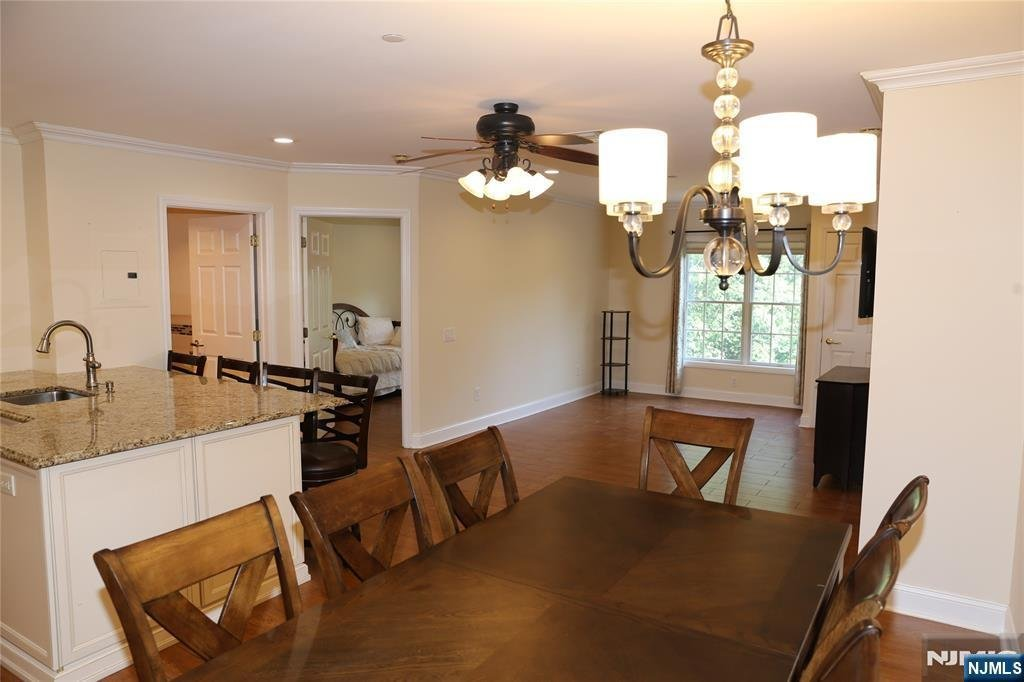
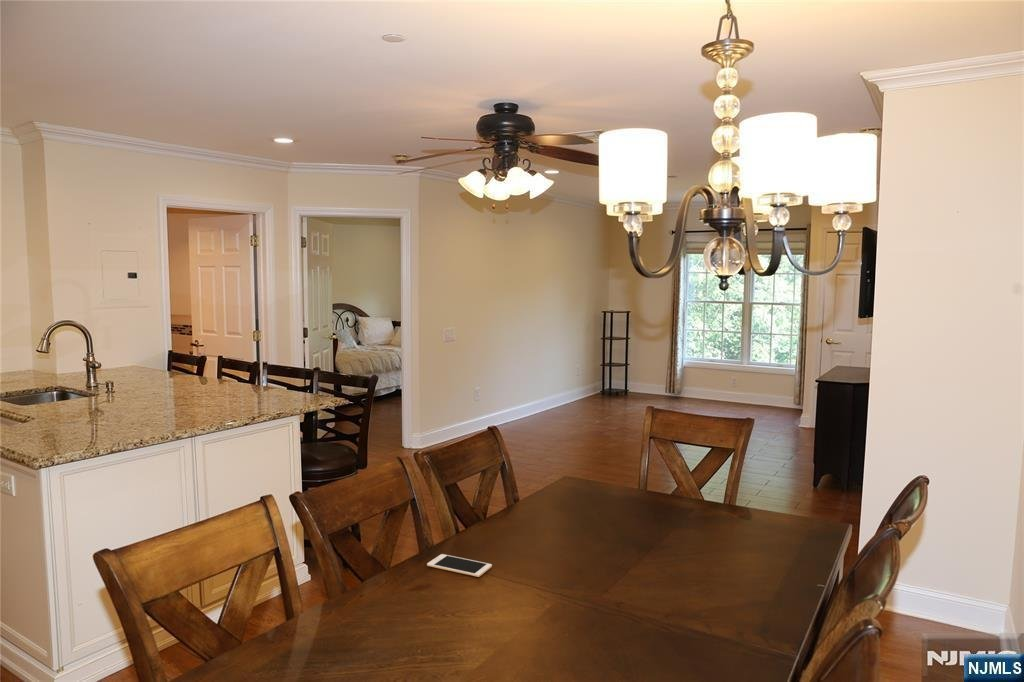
+ cell phone (459, 565)
